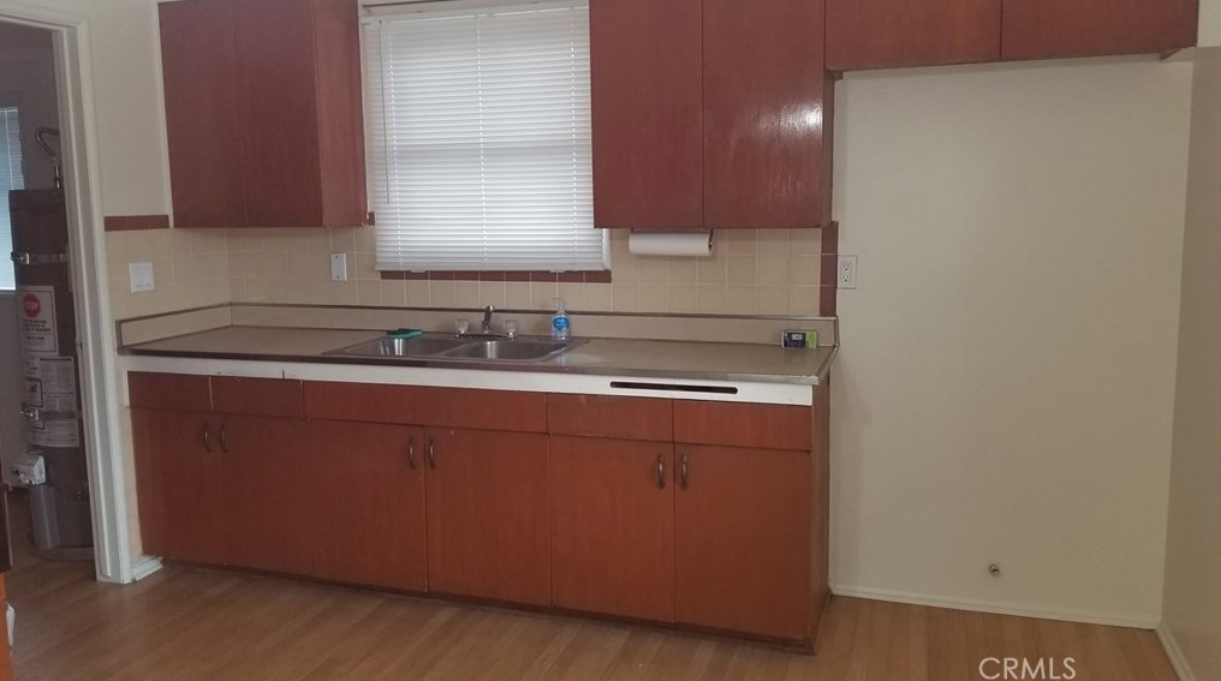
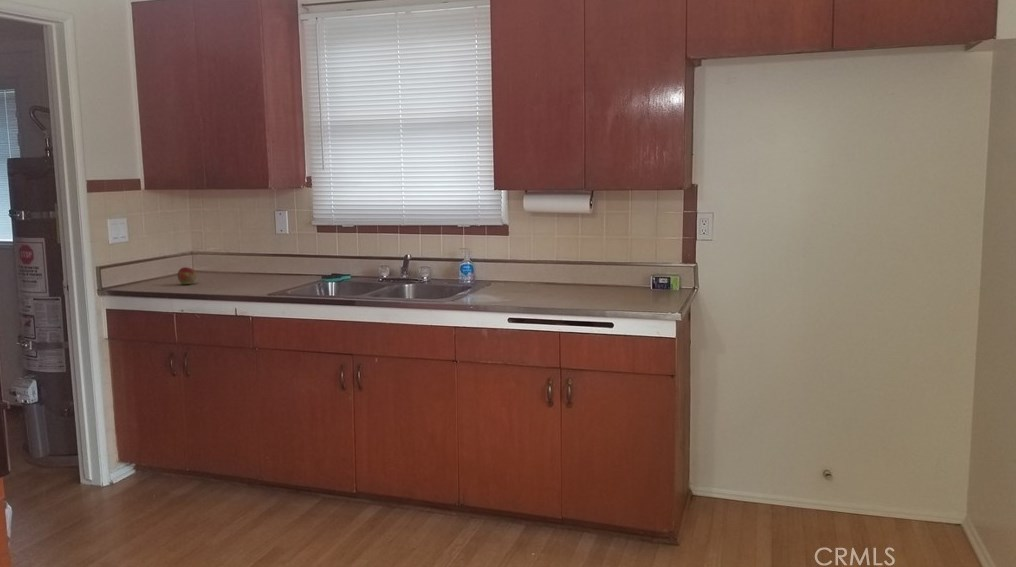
+ fruit (186, 275)
